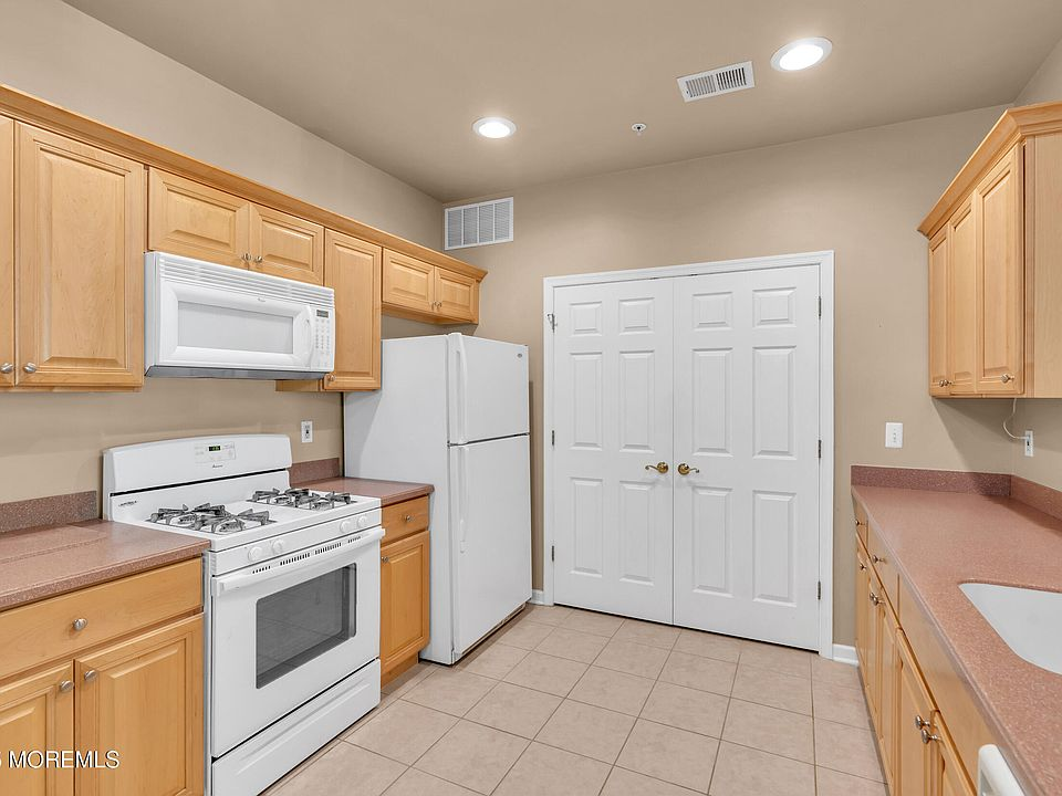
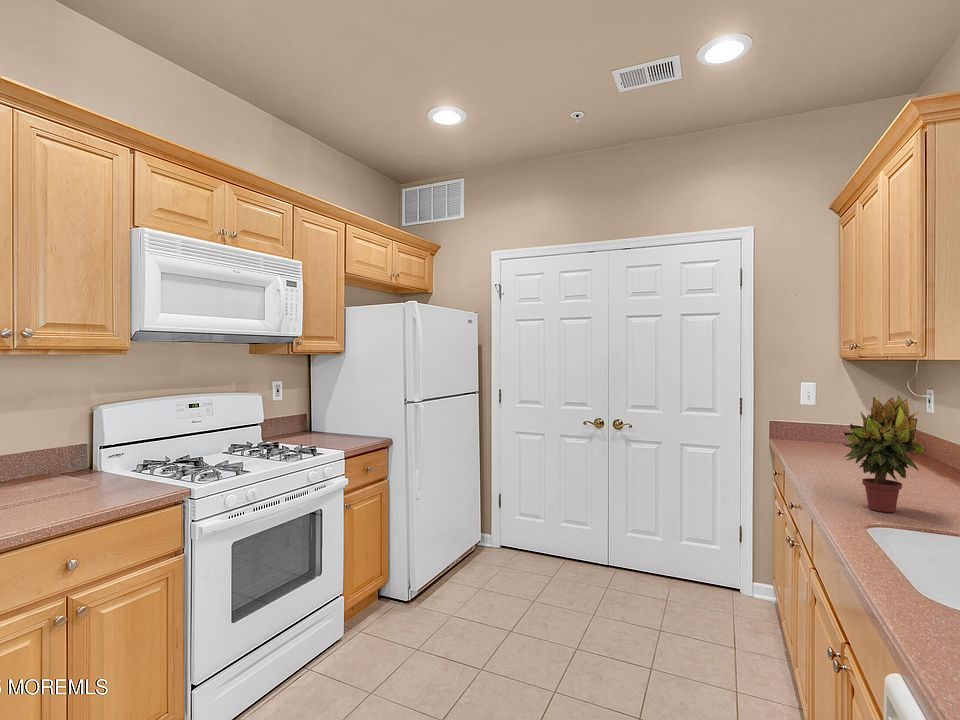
+ potted plant (883, 452)
